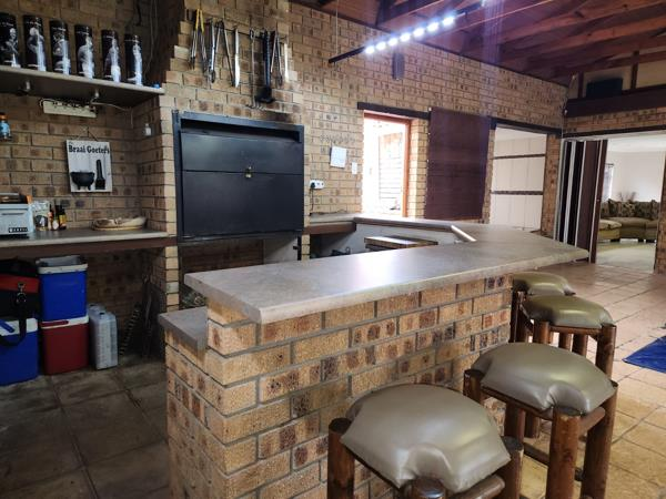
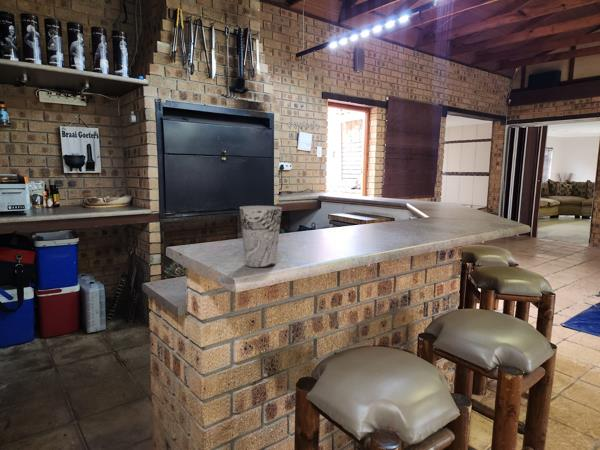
+ cup (260, 235)
